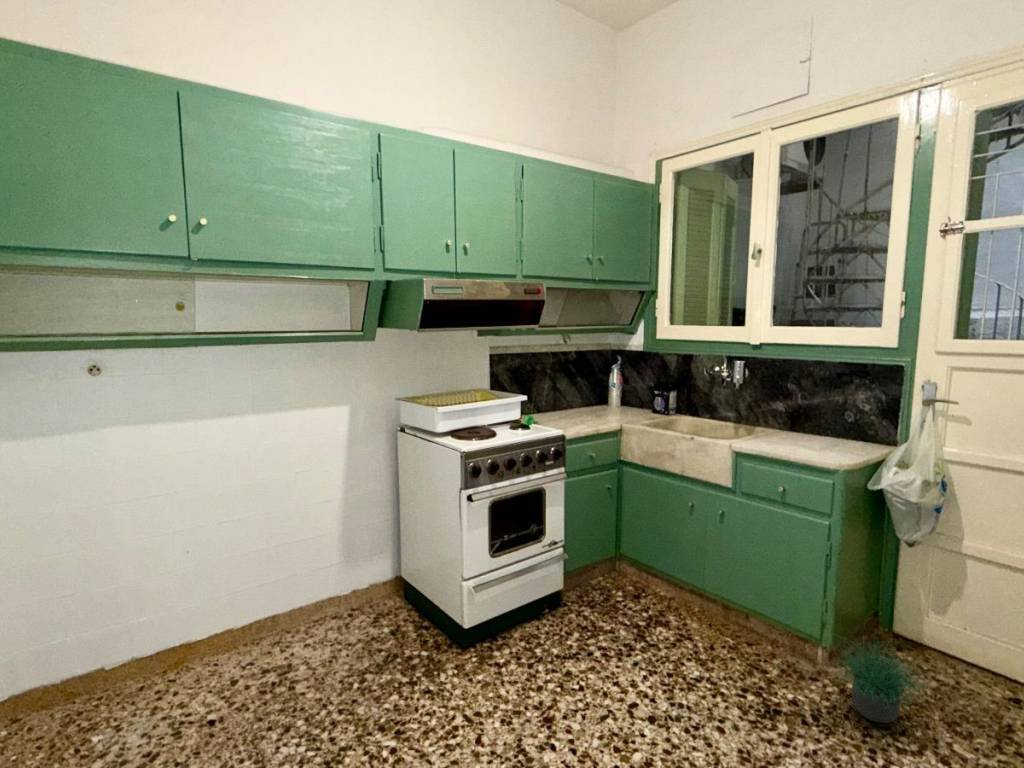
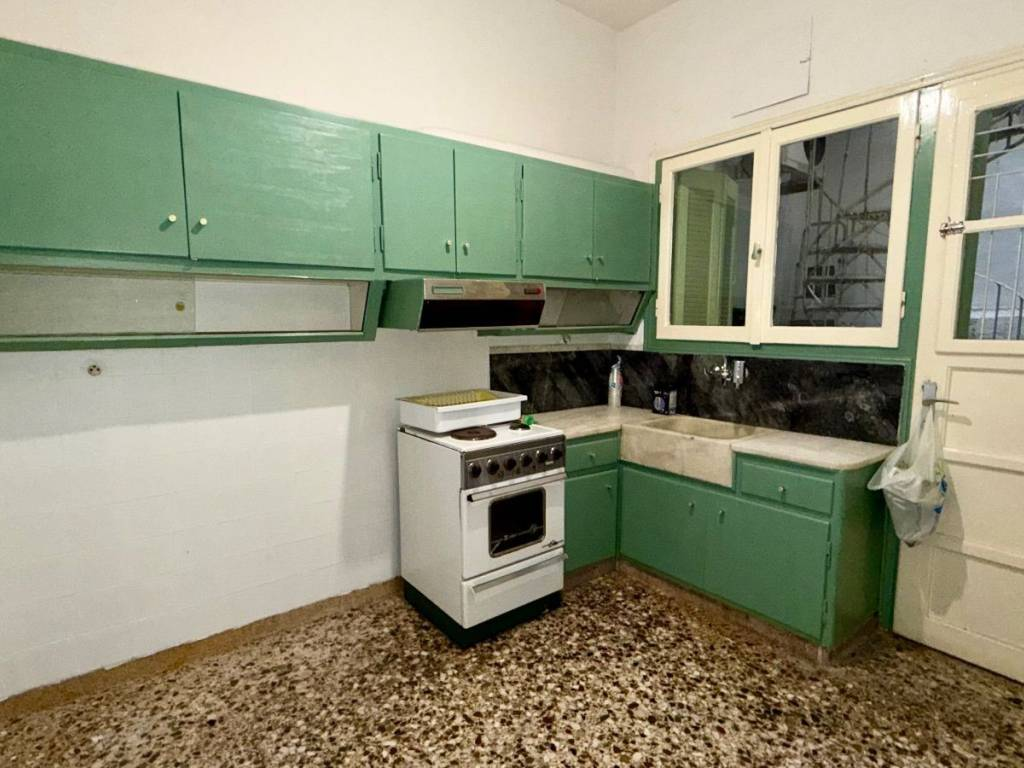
- potted plant (877, 672)
